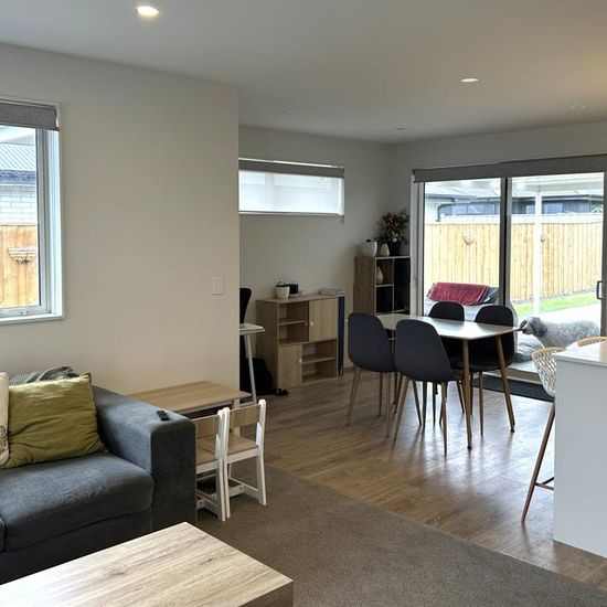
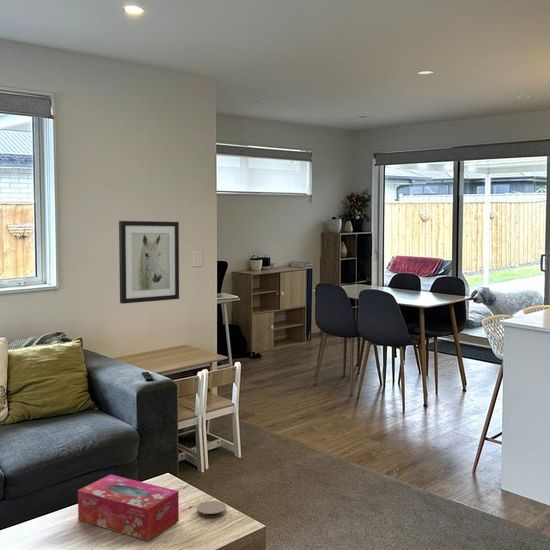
+ coaster (211, 509)
+ tissue box (128, 505)
+ wall art (150, 261)
